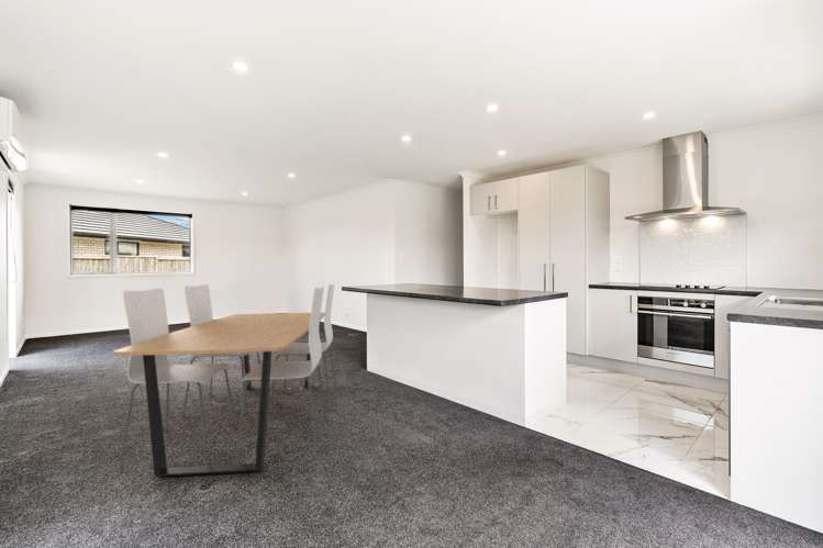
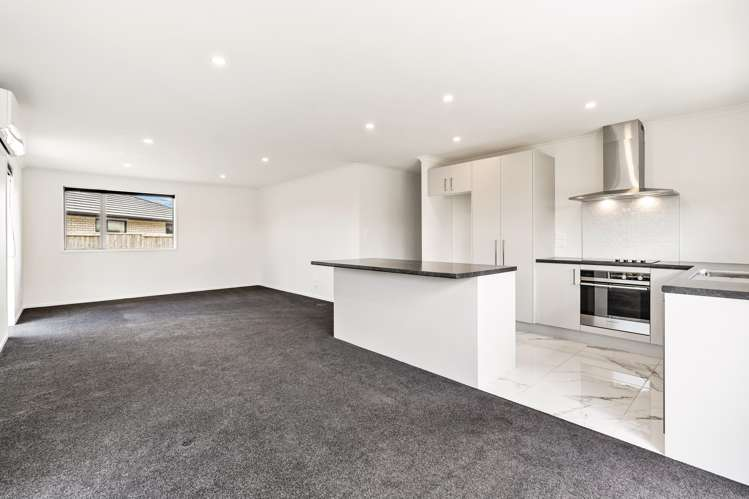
- dining table (252, 350)
